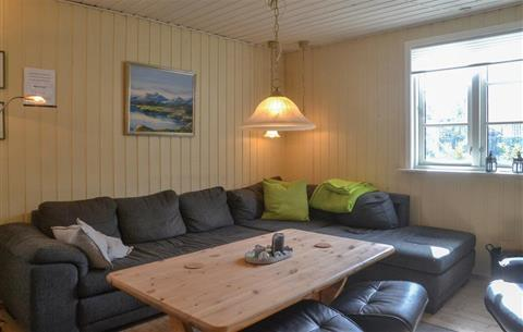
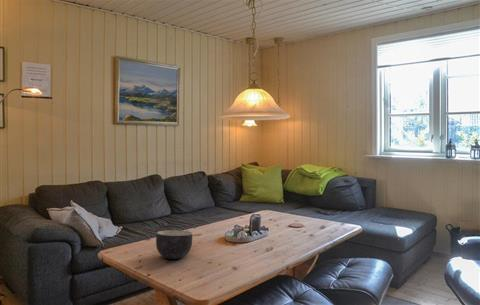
+ bowl (174, 244)
